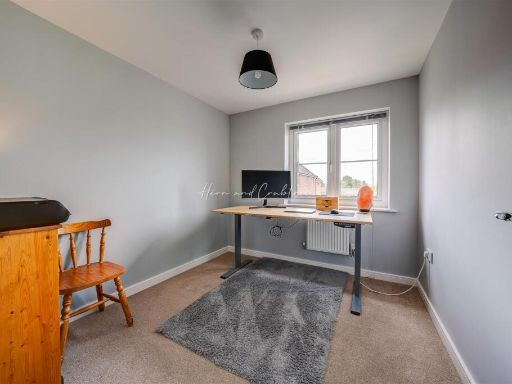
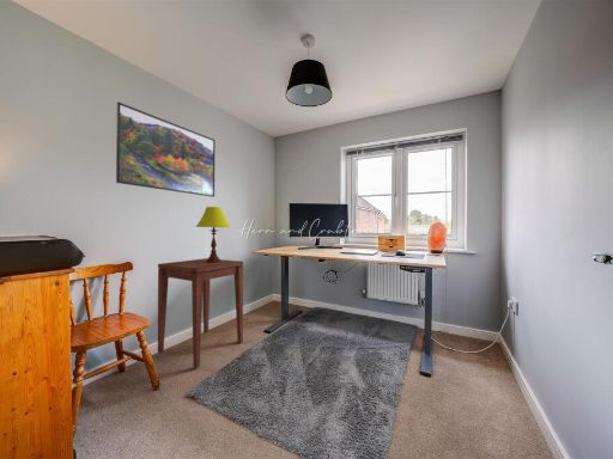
+ side table (201, 305)
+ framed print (174, 157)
+ table lamp (213, 234)
